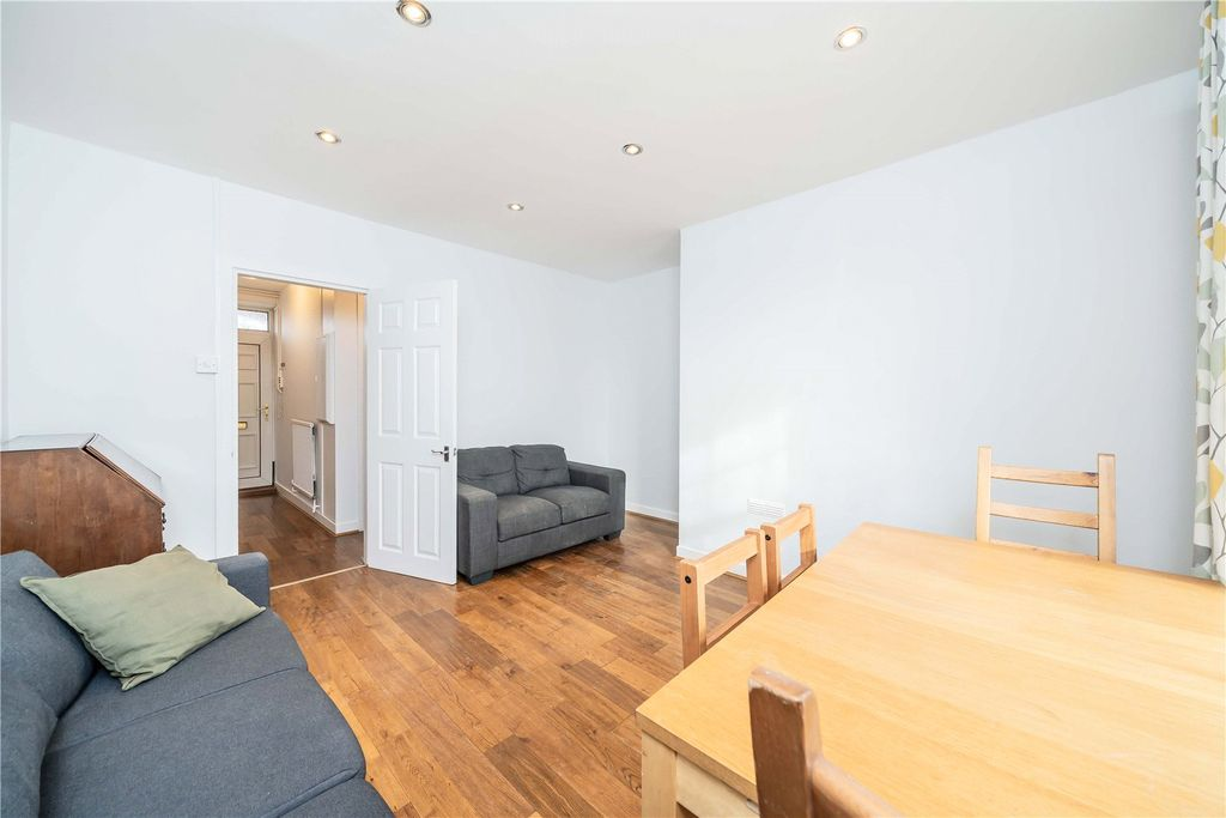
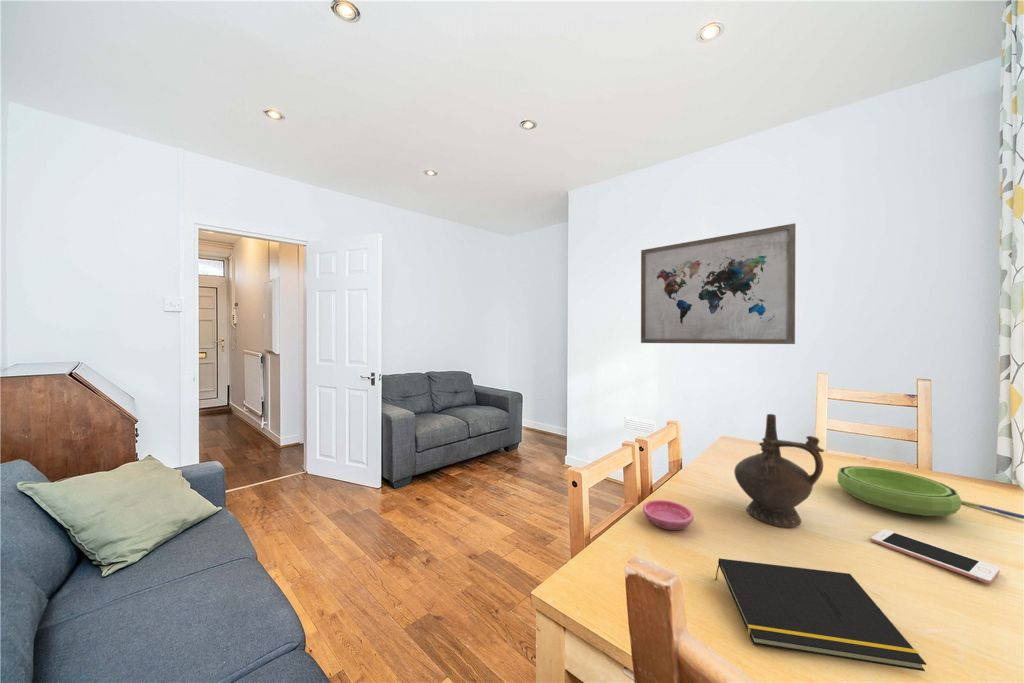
+ wall art (708, 291)
+ notepad (805, 605)
+ bowl (893, 491)
+ ceremonial vessel (776, 466)
+ saucer (667, 515)
+ pen (989, 508)
+ cell phone (930, 553)
